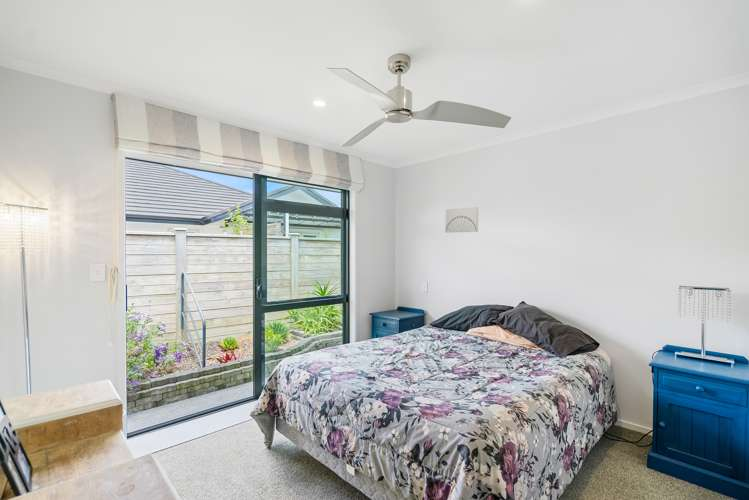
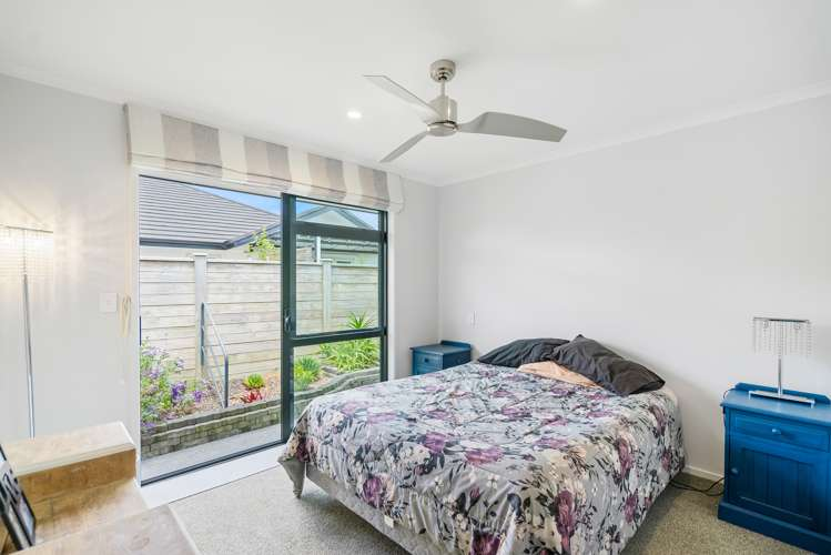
- wall art (461, 220)
